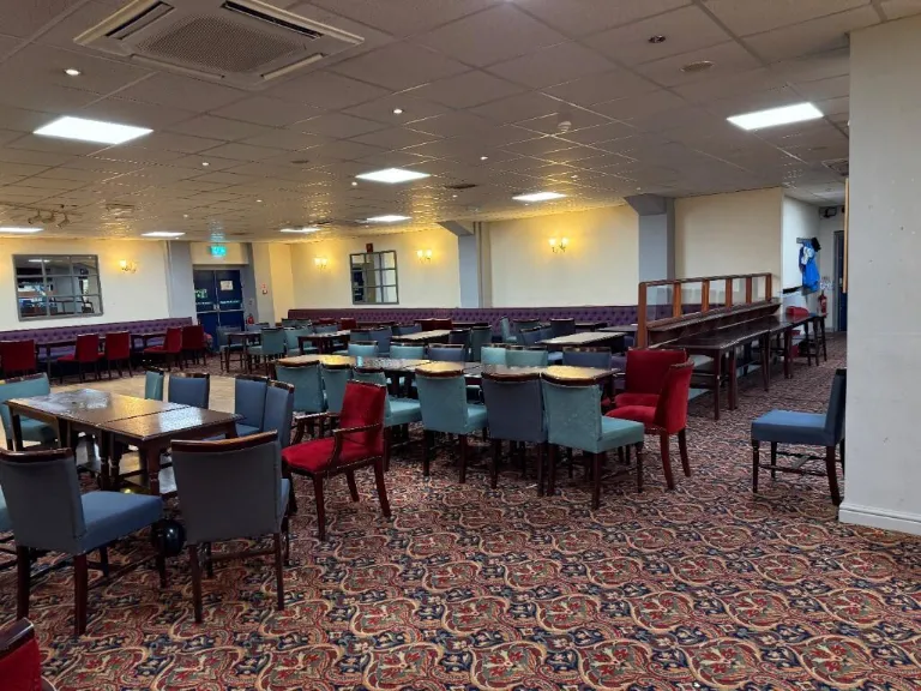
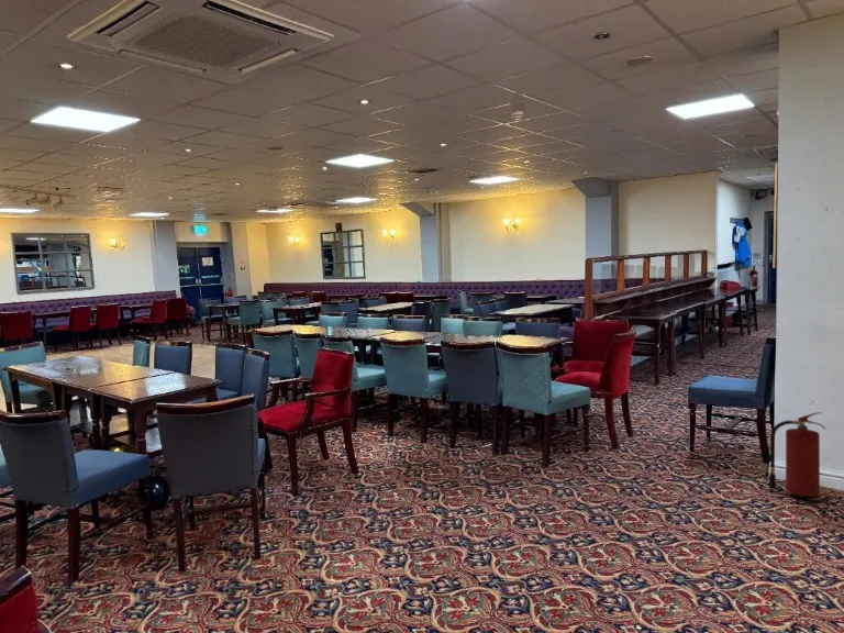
+ fire extinguisher (796, 452)
